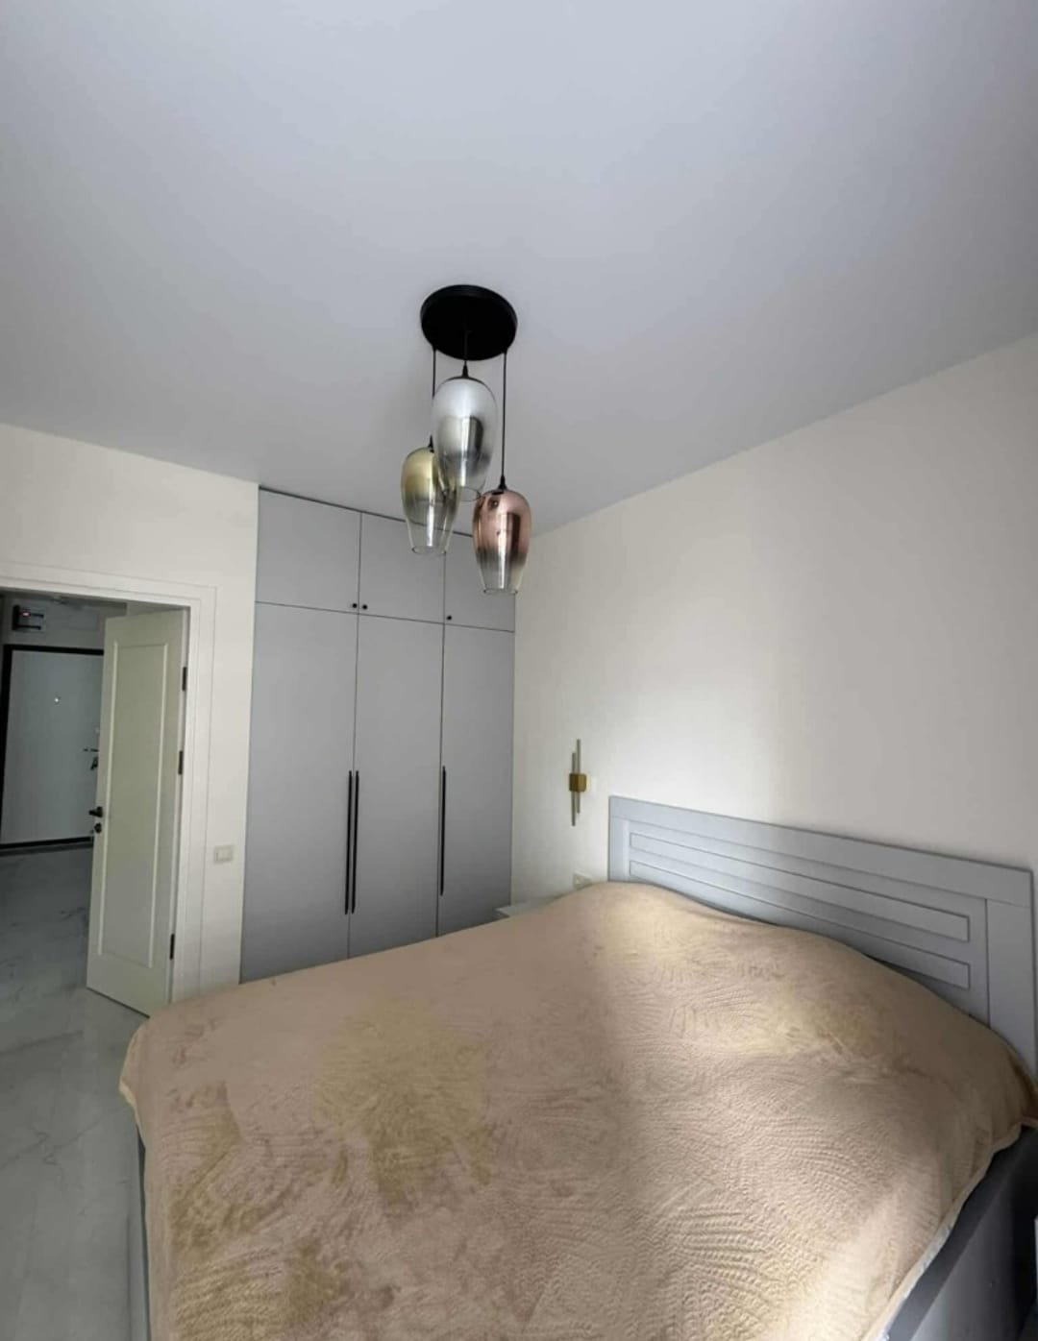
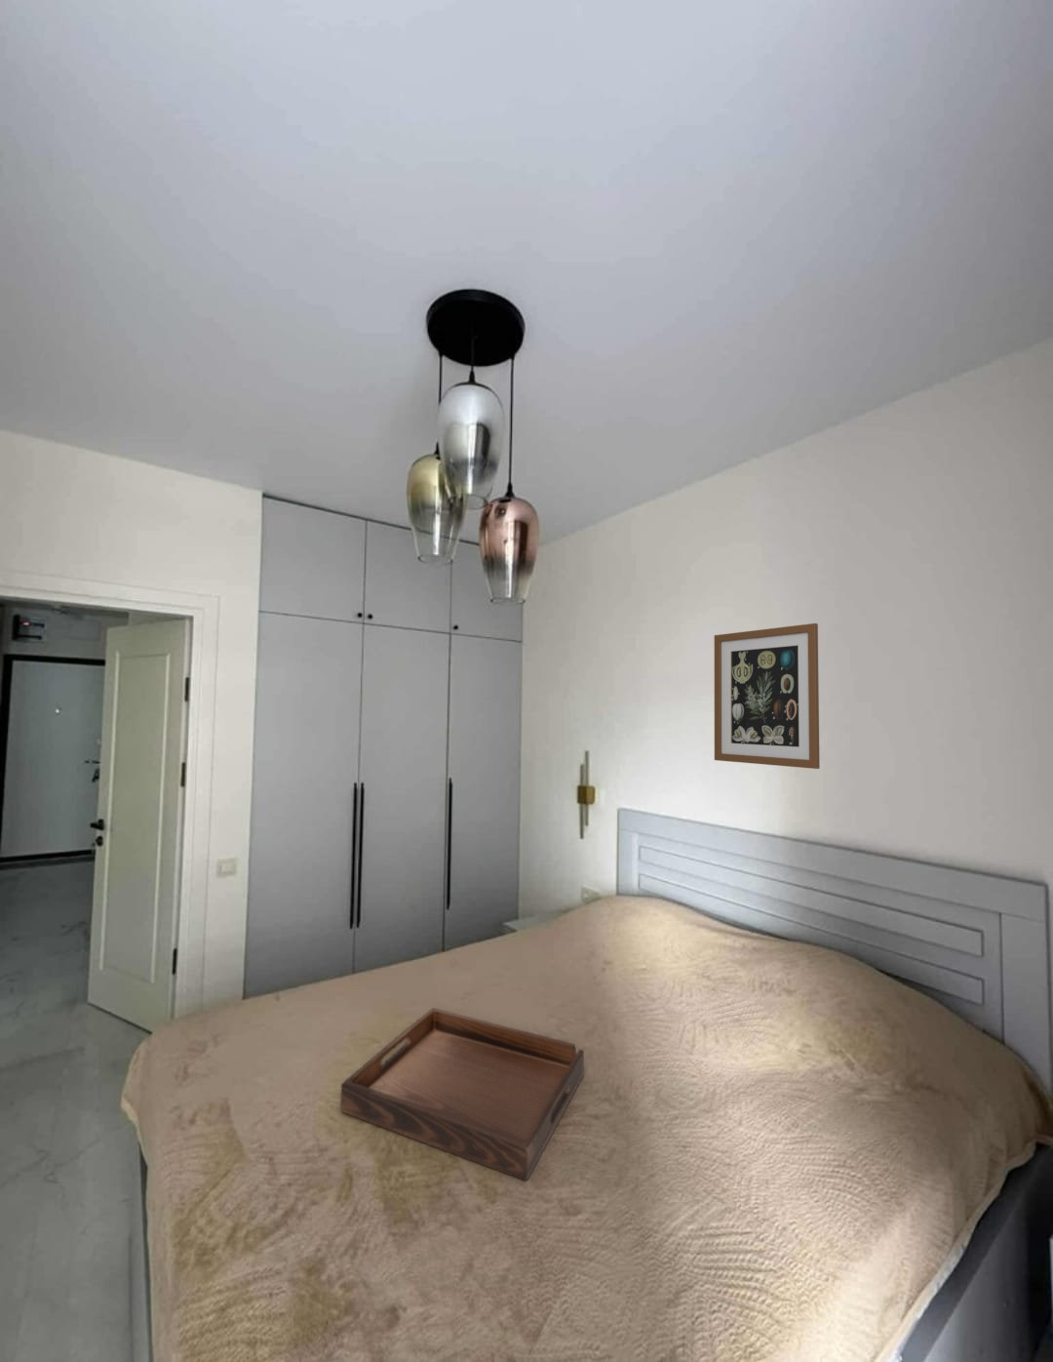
+ wall art (762, 695)
+ serving tray (470, 1077)
